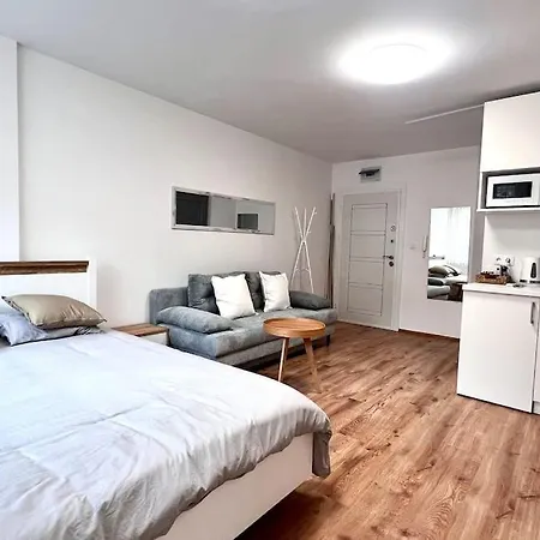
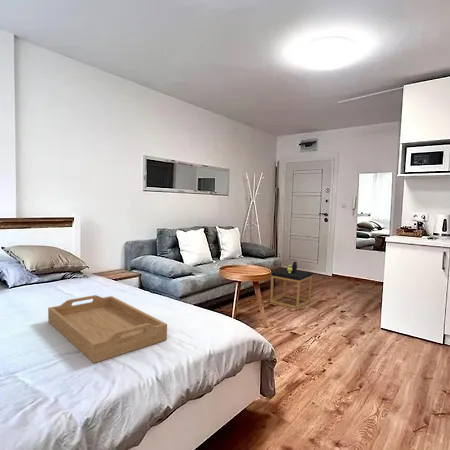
+ serving tray (104, 320)
+ side table (291, 280)
